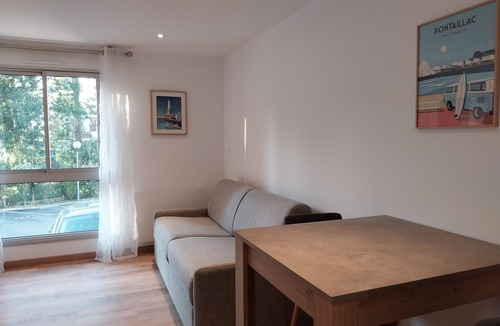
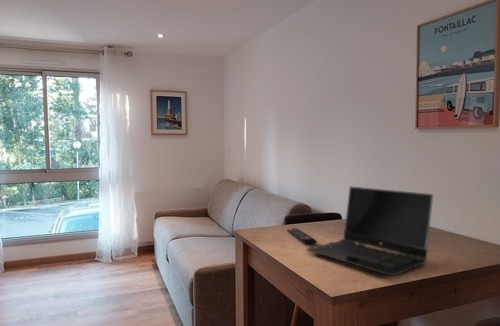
+ laptop computer (366, 225)
+ remote control (300, 235)
